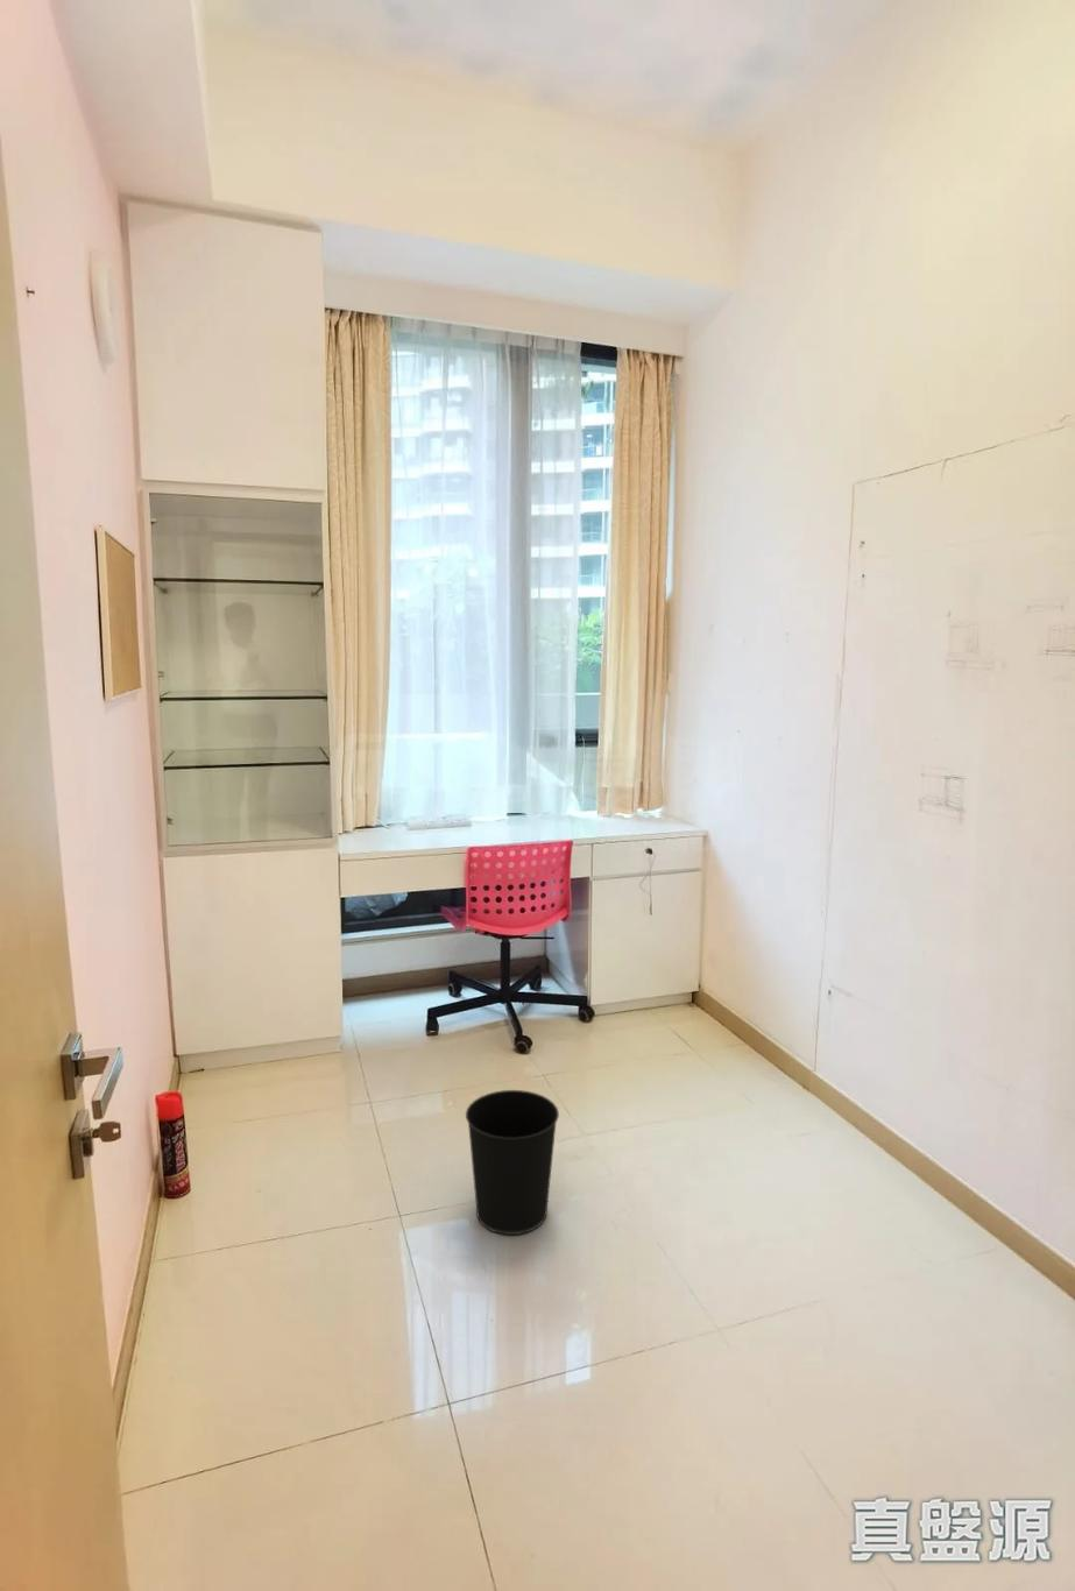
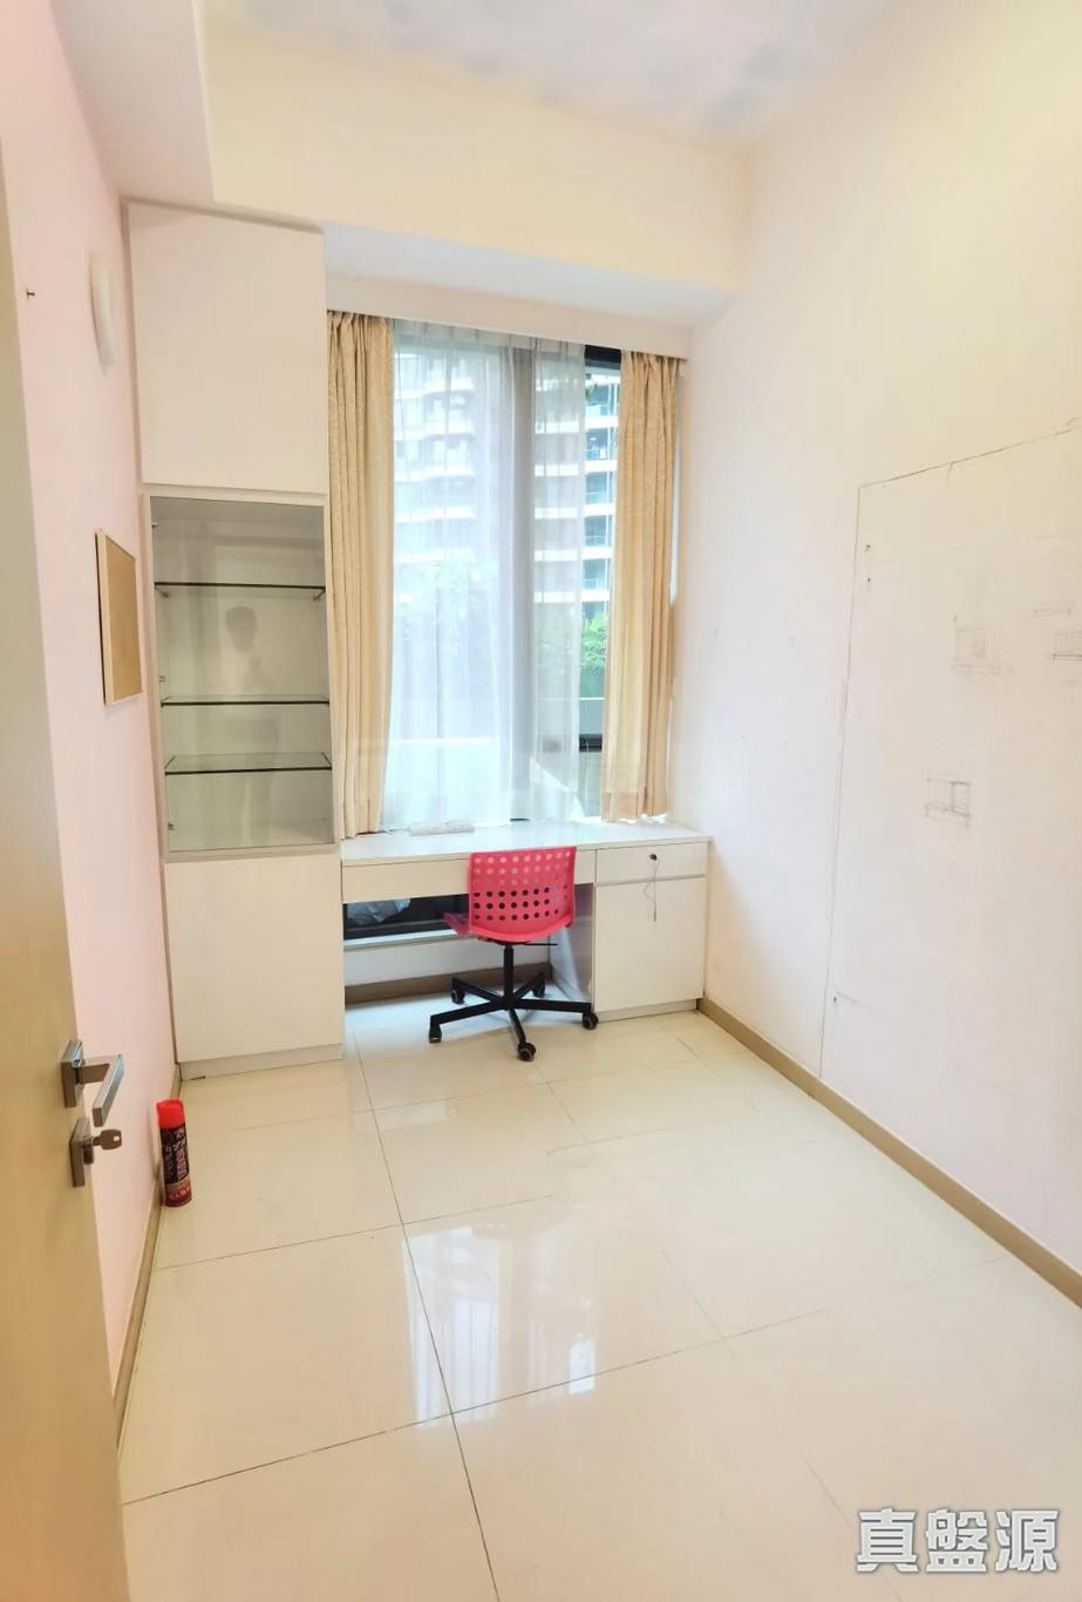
- wastebasket (511, 1163)
